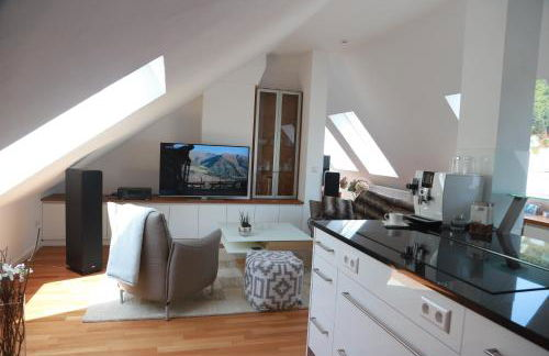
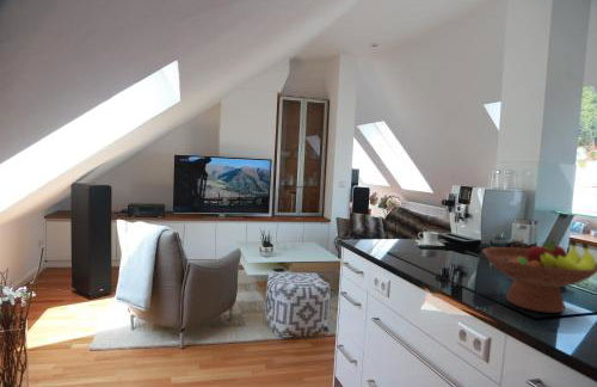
+ fruit bowl (536, 271)
